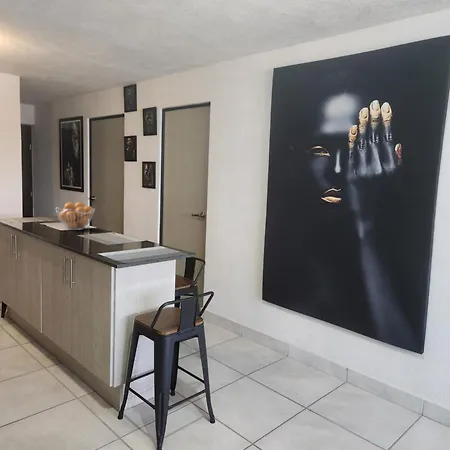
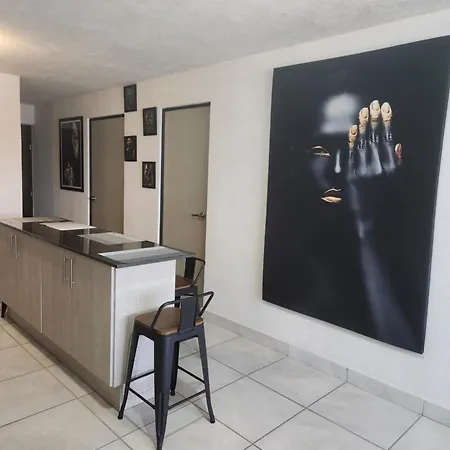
- fruit basket (75, 215)
